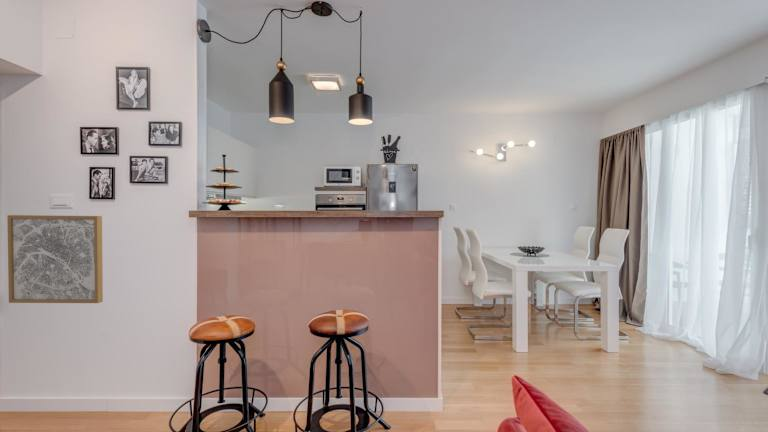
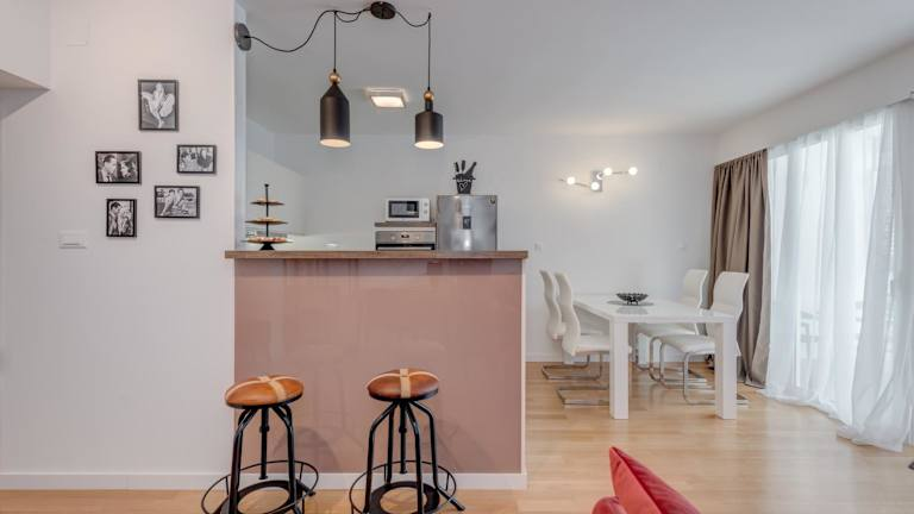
- wall art (55, 259)
